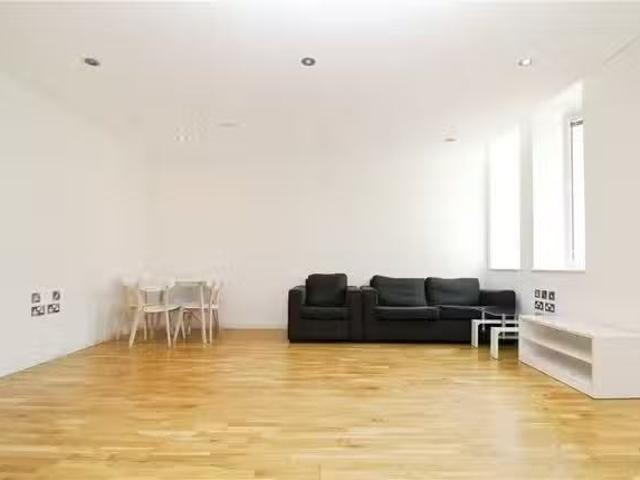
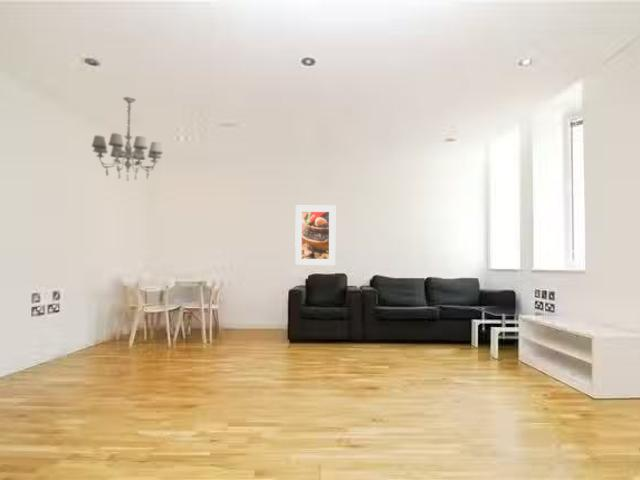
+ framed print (315, 235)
+ chandelier (128, 139)
